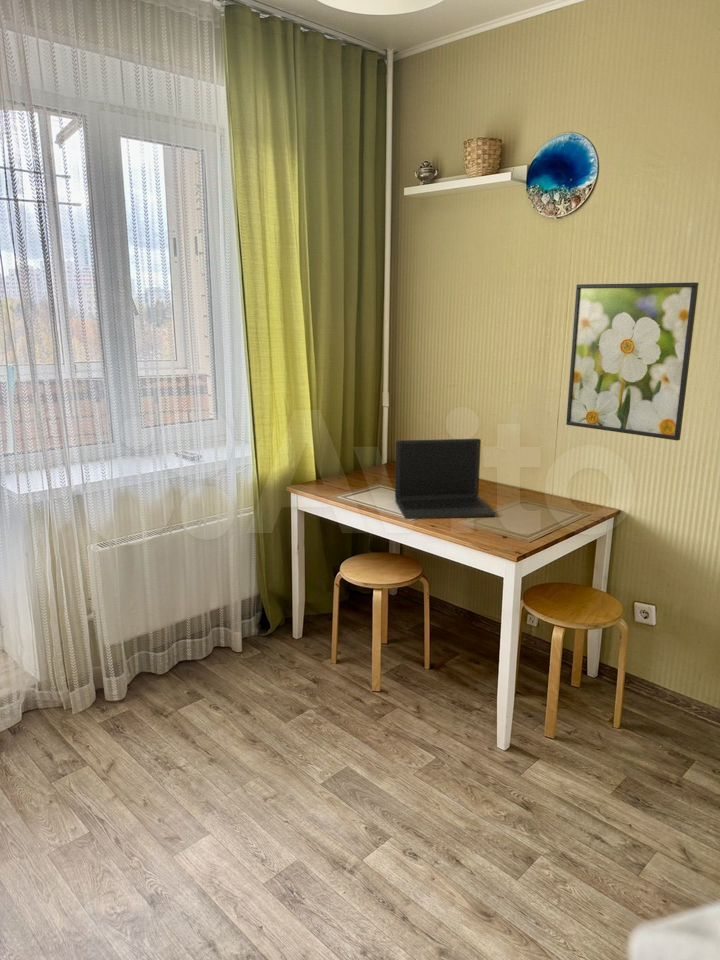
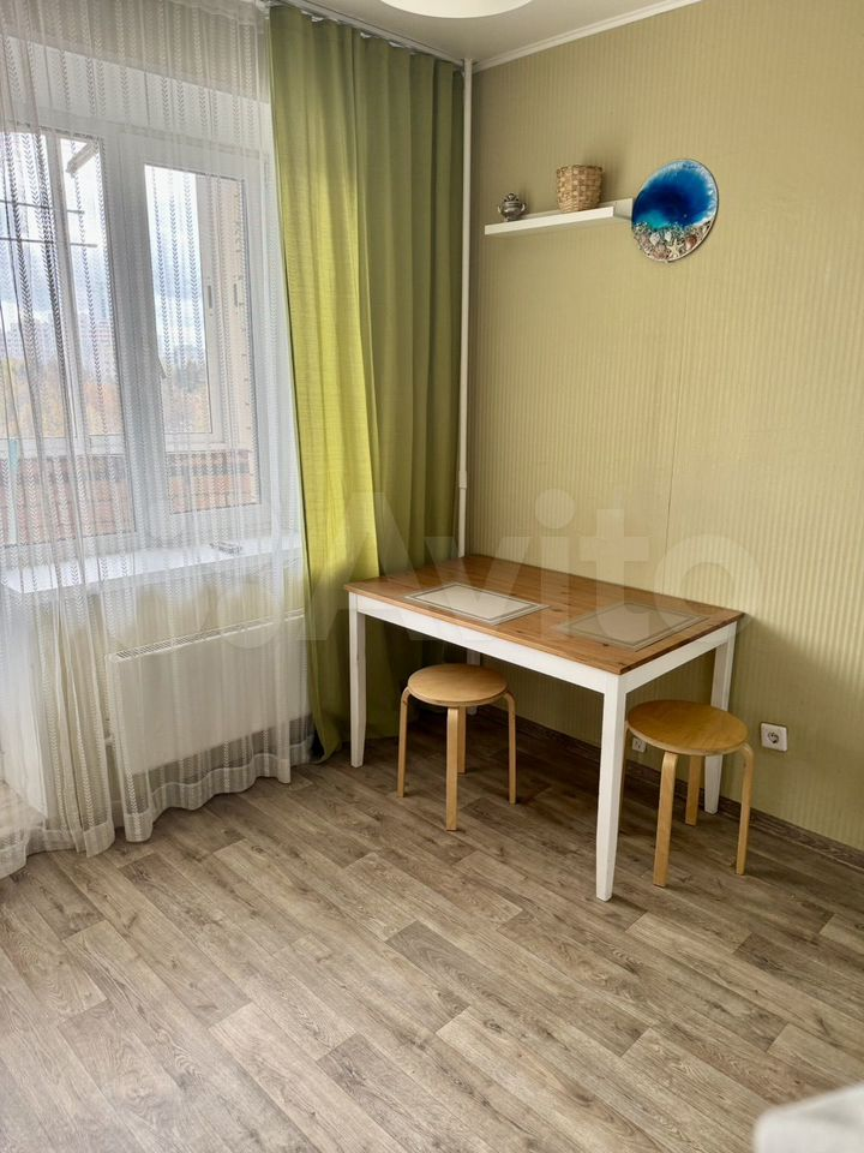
- laptop (444, 477)
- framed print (626, 359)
